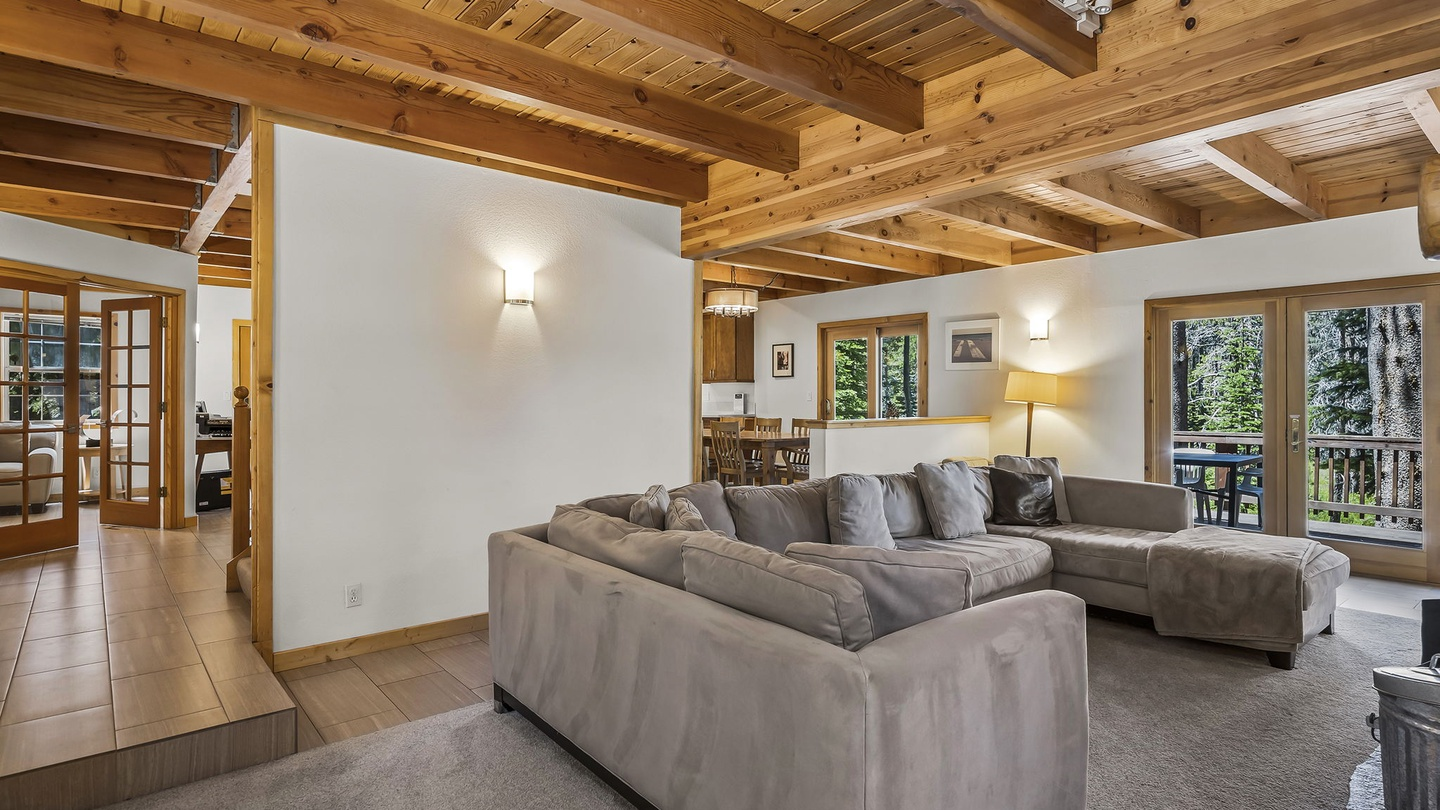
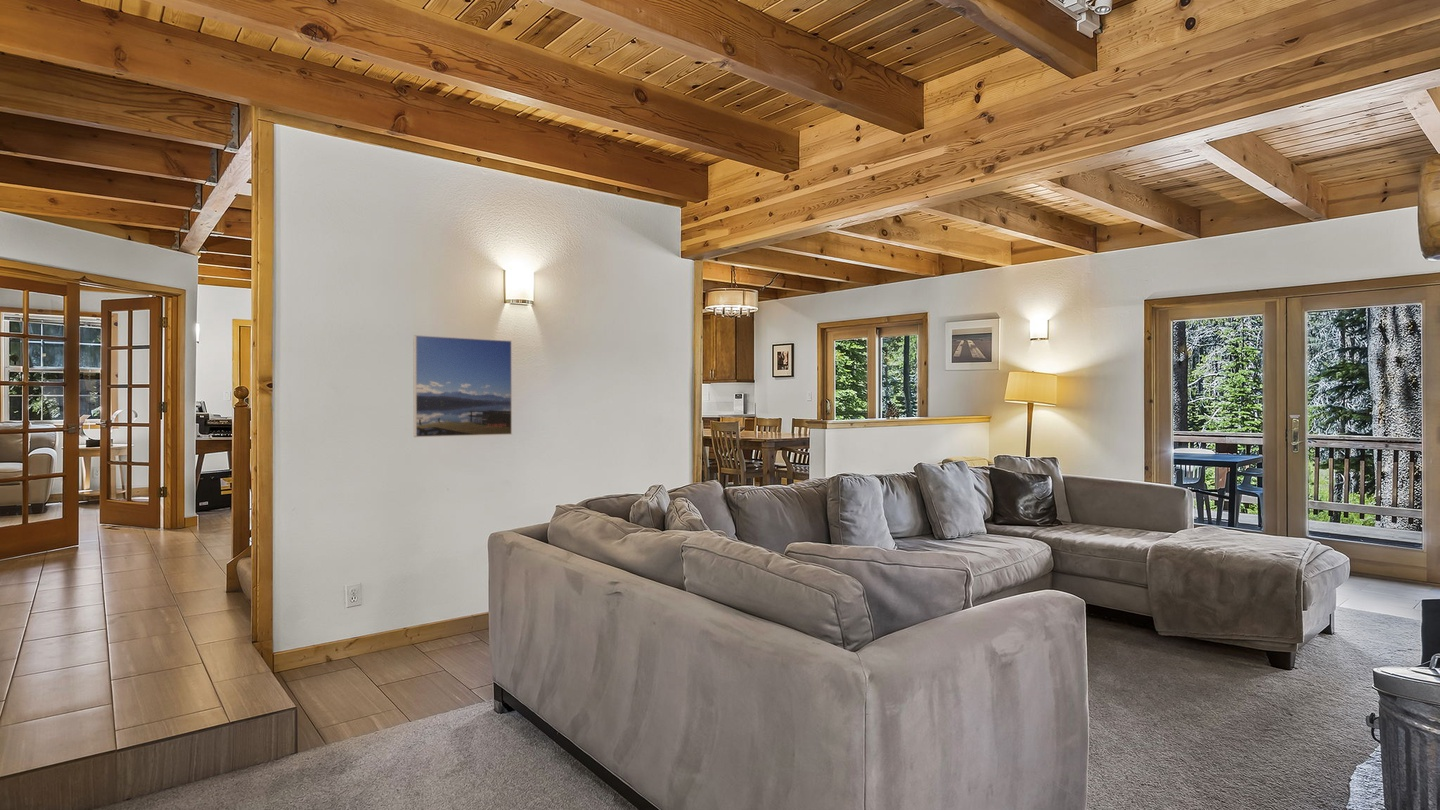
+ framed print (464, 386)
